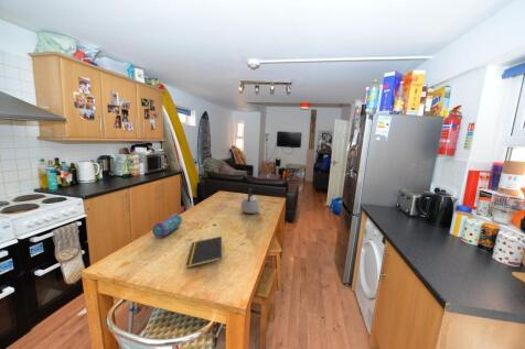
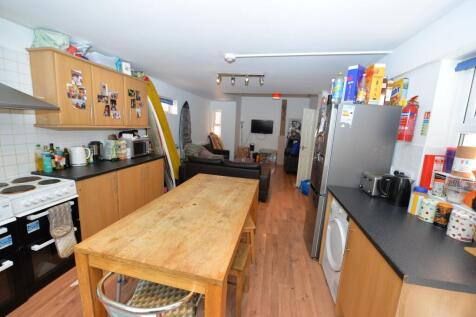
- teapot (249, 200)
- pencil case (168, 225)
- notepad (205, 250)
